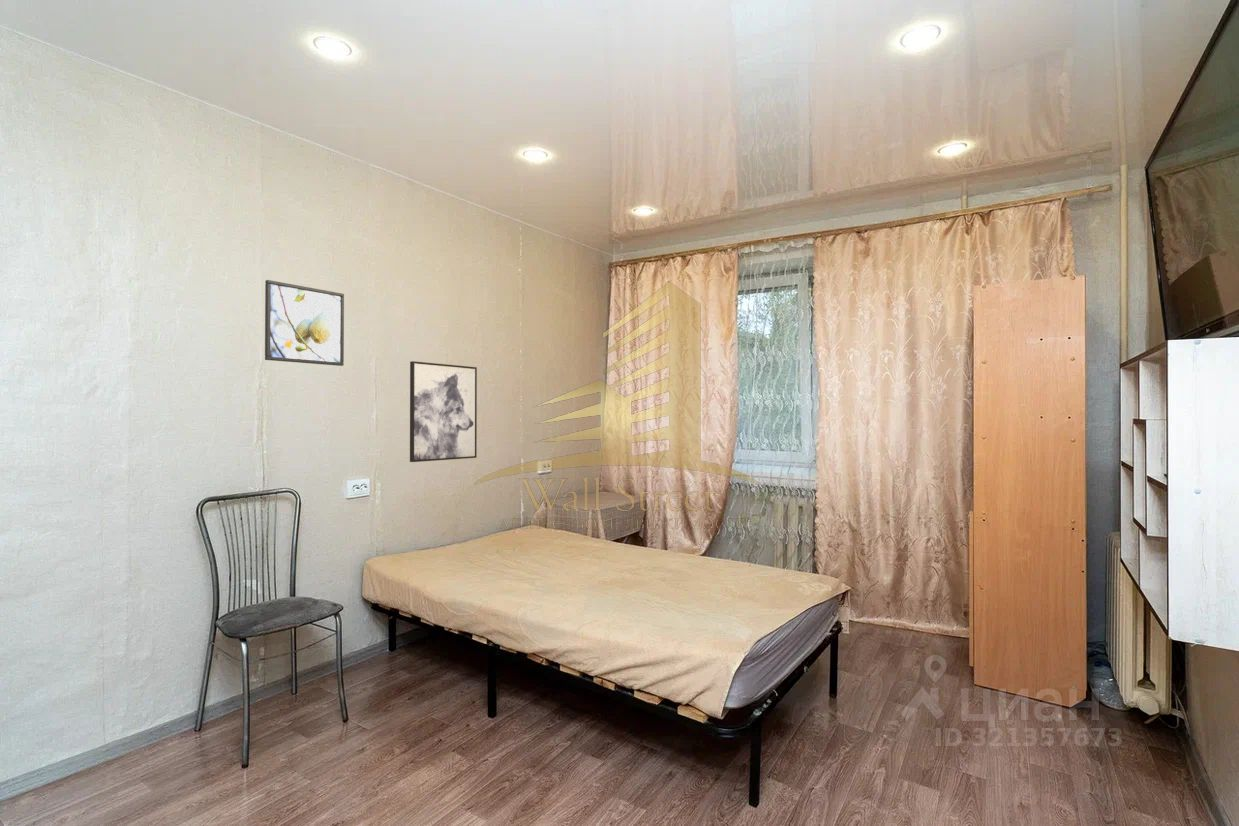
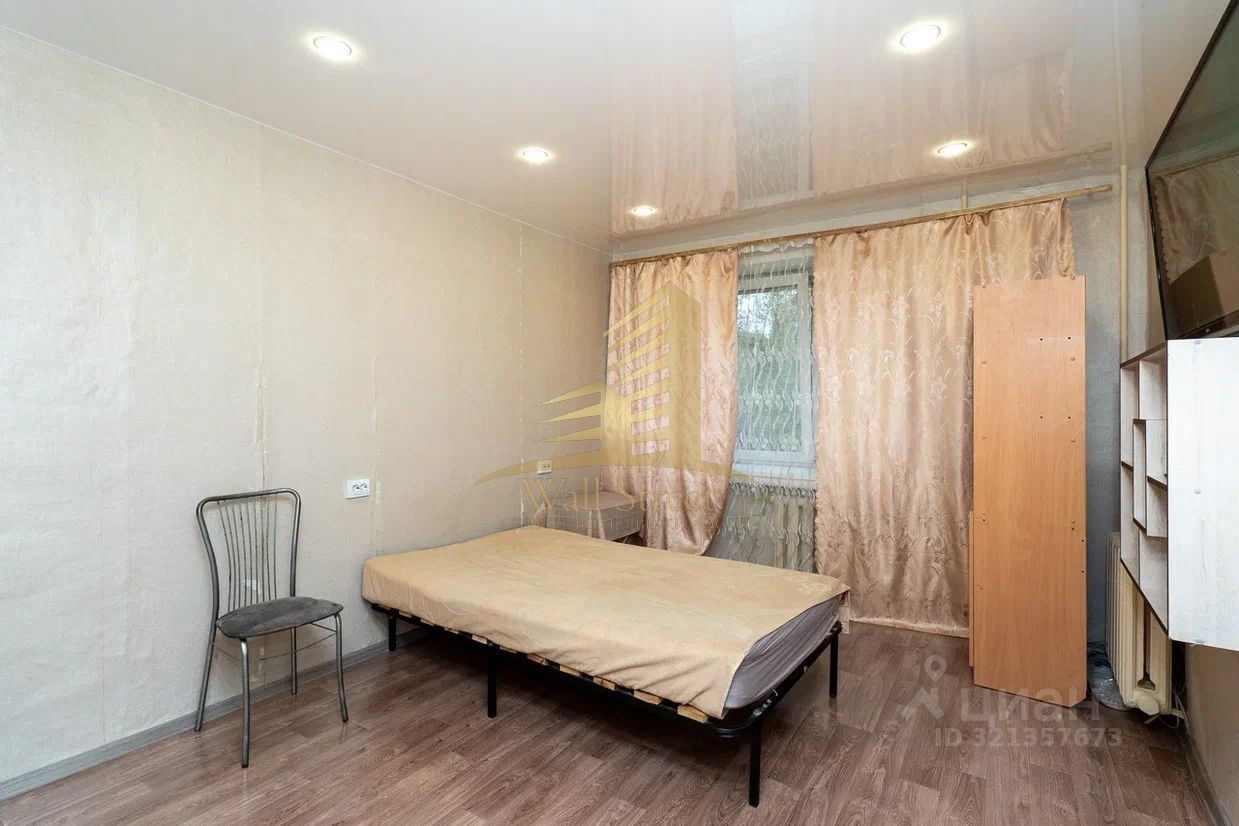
- wall art (445, 412)
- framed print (306, 325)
